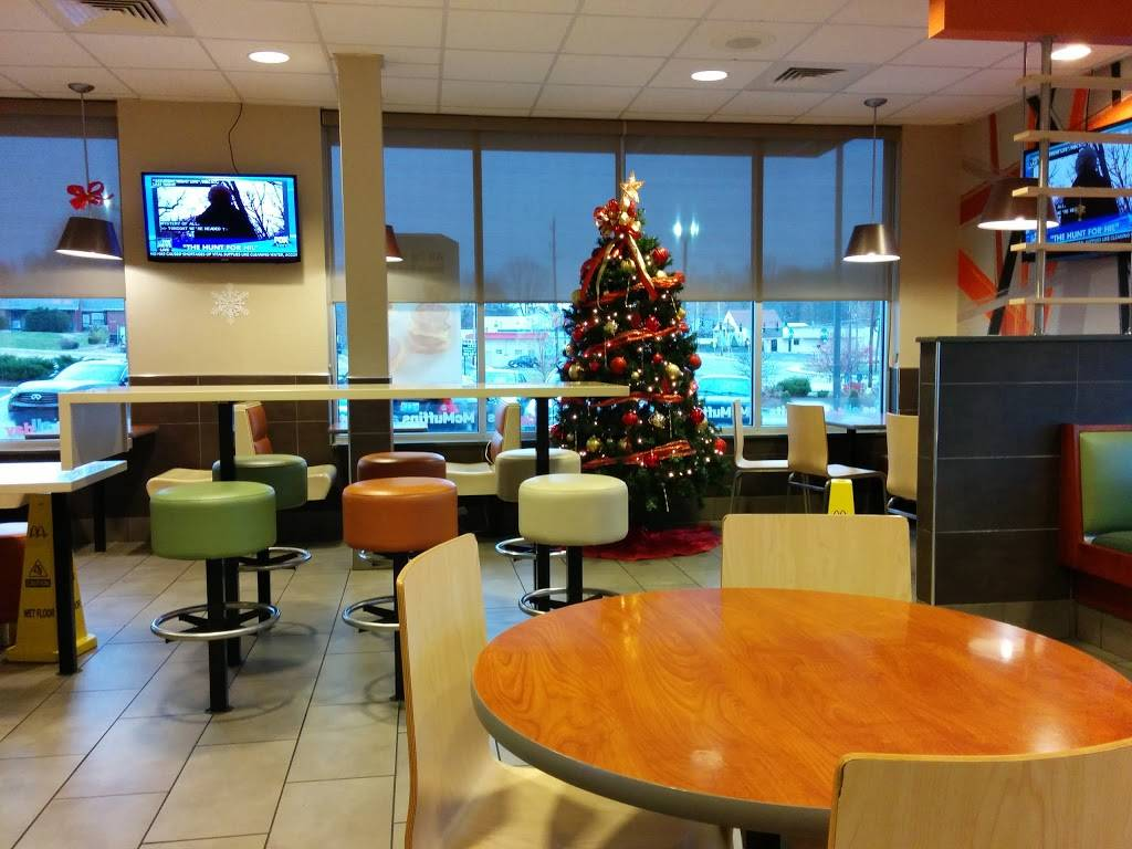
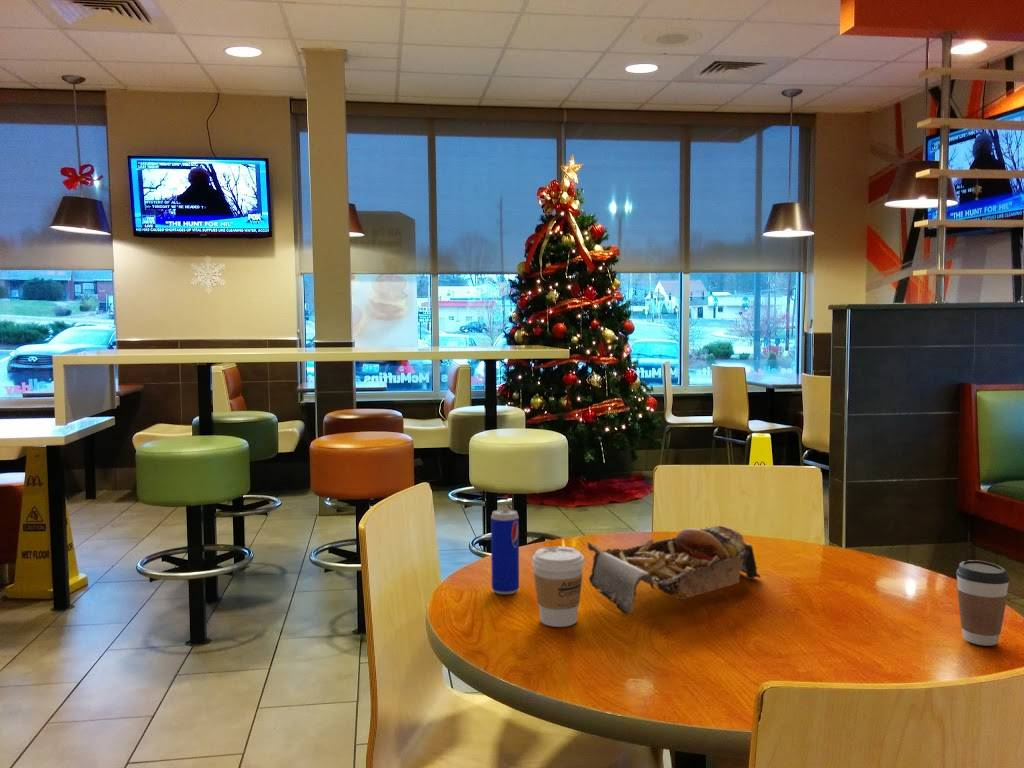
+ beverage can (505, 551)
+ food tray (685, 562)
+ coffee cup (558, 585)
+ coffee cup (981, 603)
